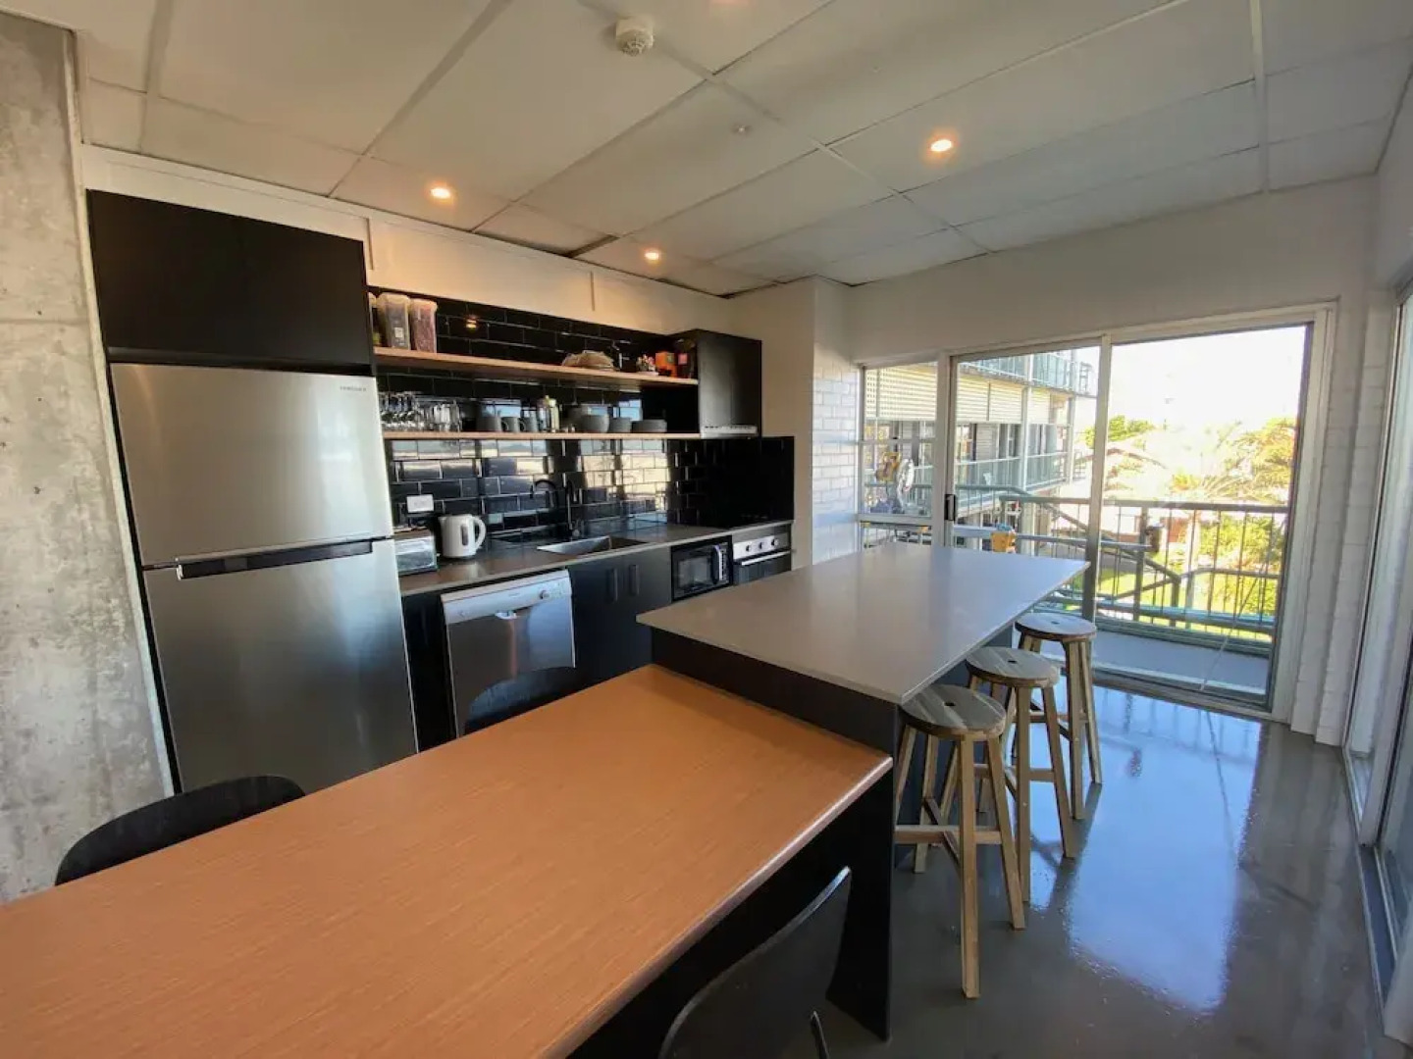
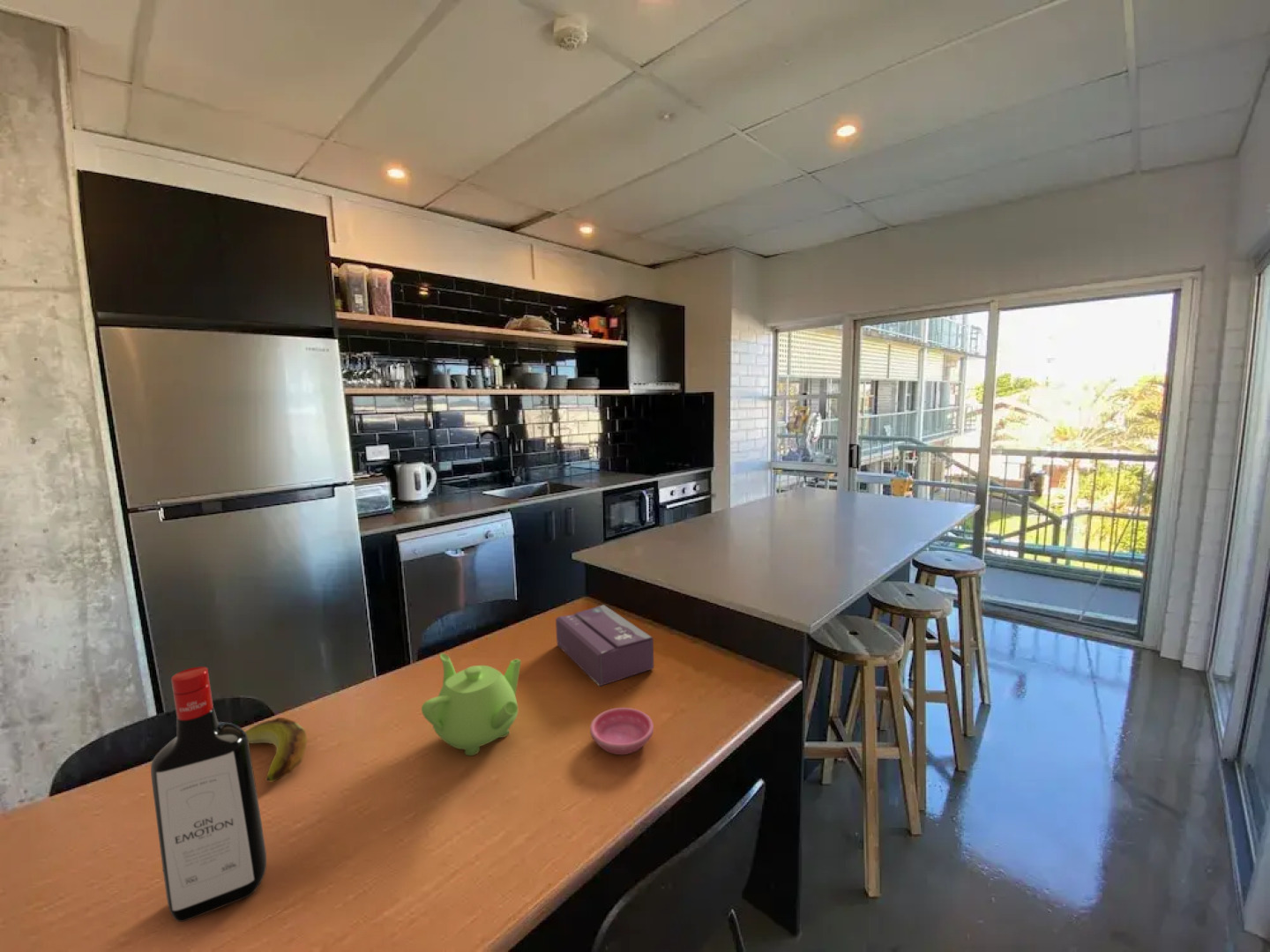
+ banana (249, 742)
+ liquor bottle (205, 786)
+ saucer (622, 732)
+ tissue box (601, 641)
+ teapot (476, 702)
